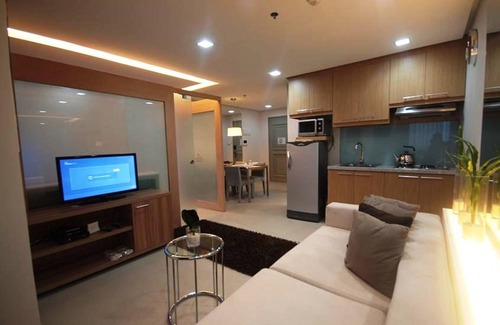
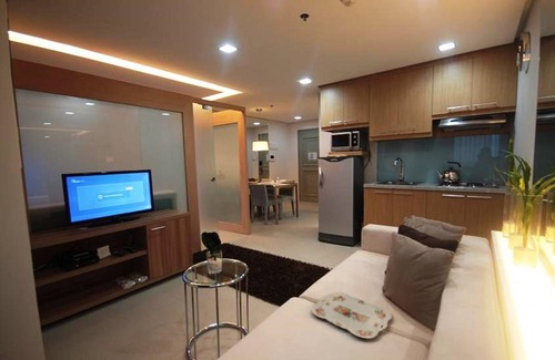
+ serving tray (350, 312)
